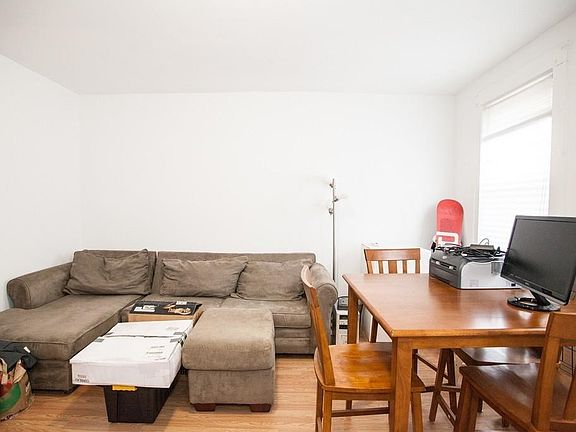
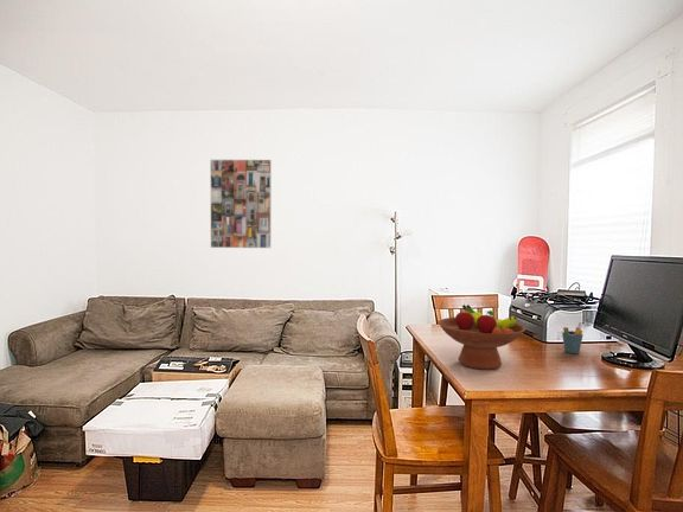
+ pen holder (572, 337)
+ fruit bowl (479, 335)
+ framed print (241, 204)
